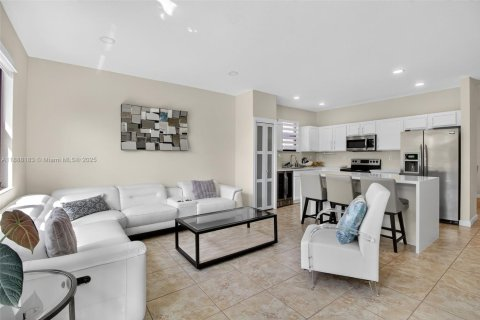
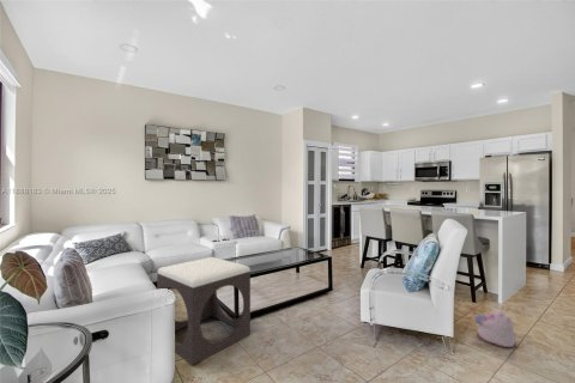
+ footstool (204, 300)
+ plush toy (495, 324)
